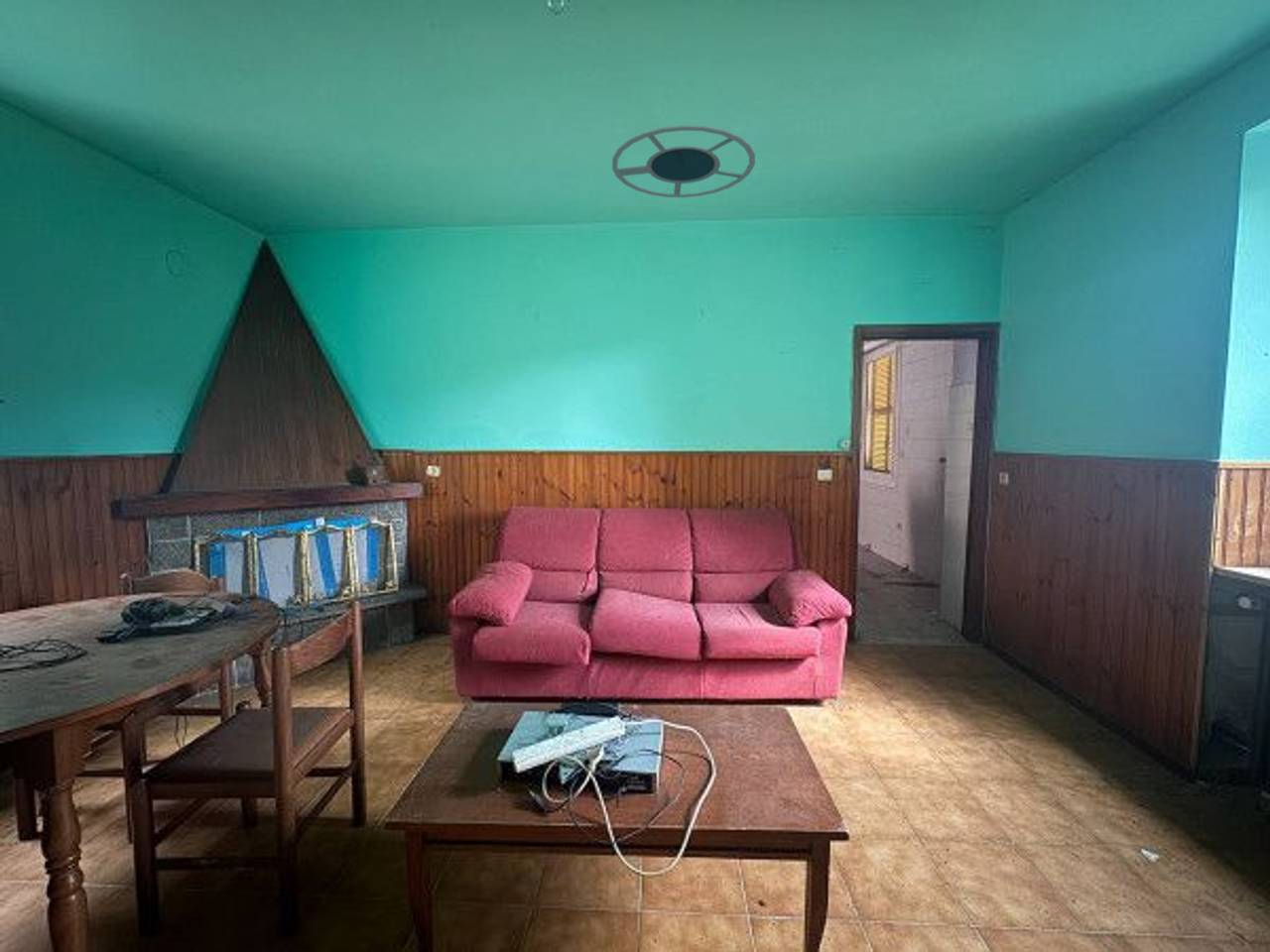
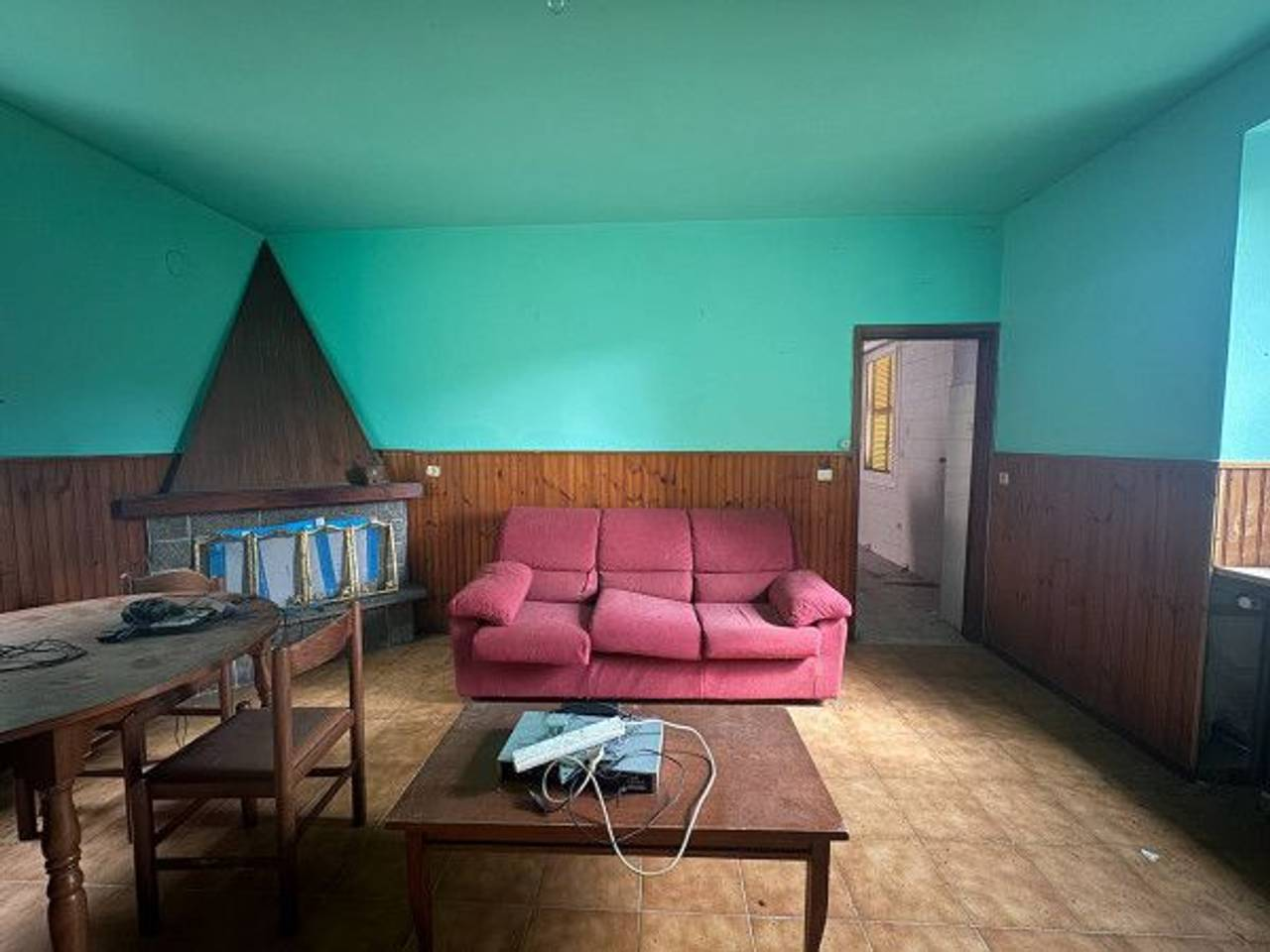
- ceiling lamp (683, 159)
